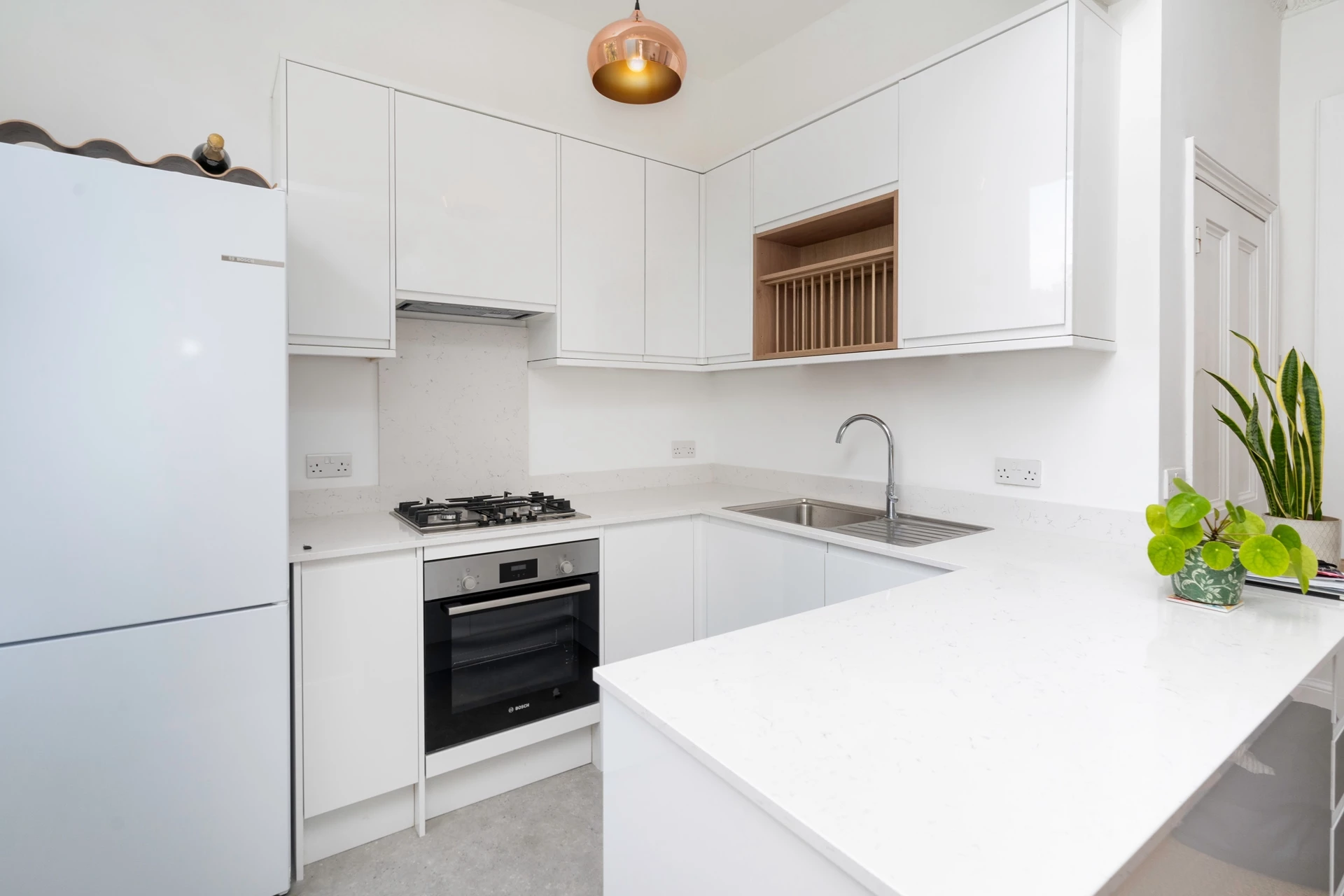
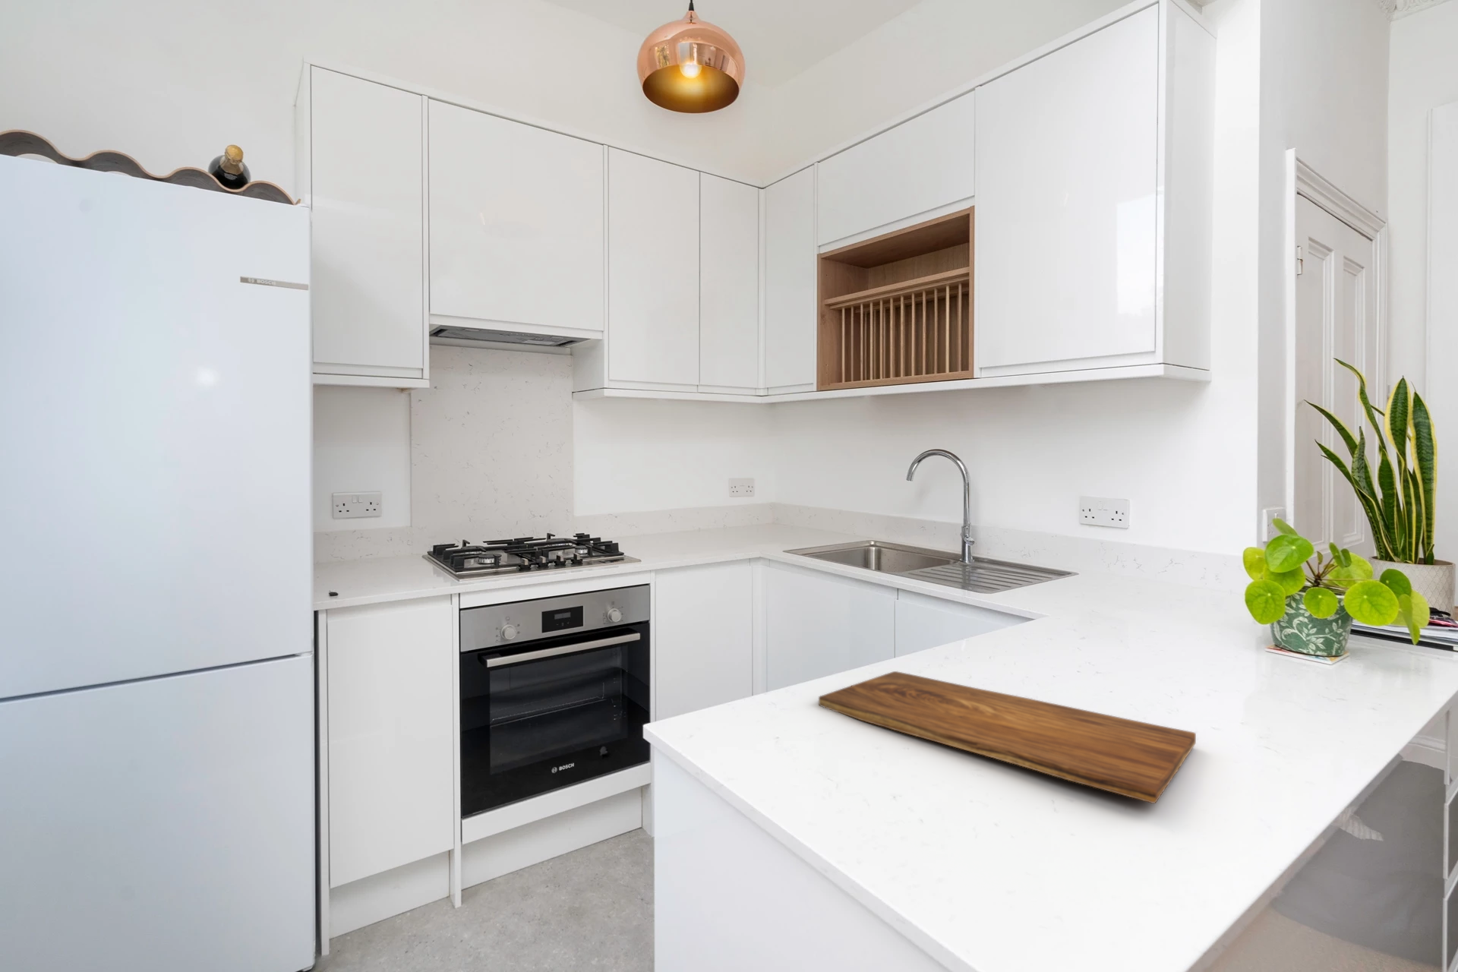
+ cutting board (992, 720)
